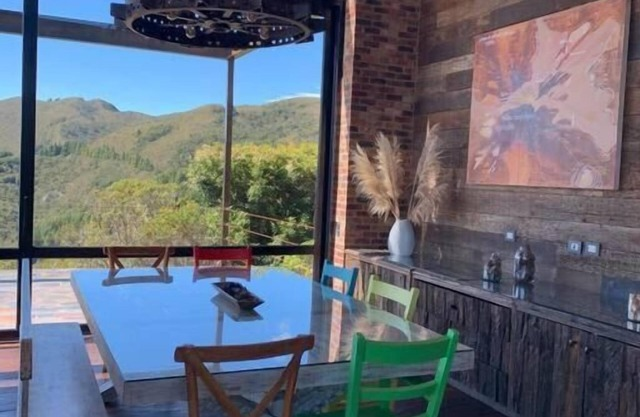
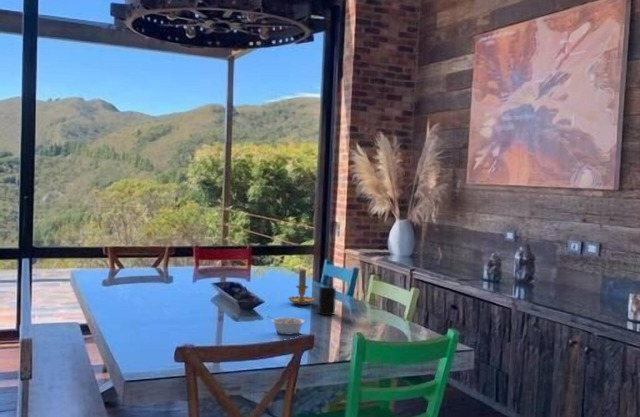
+ candle (305, 285)
+ cup (327, 300)
+ legume (286, 325)
